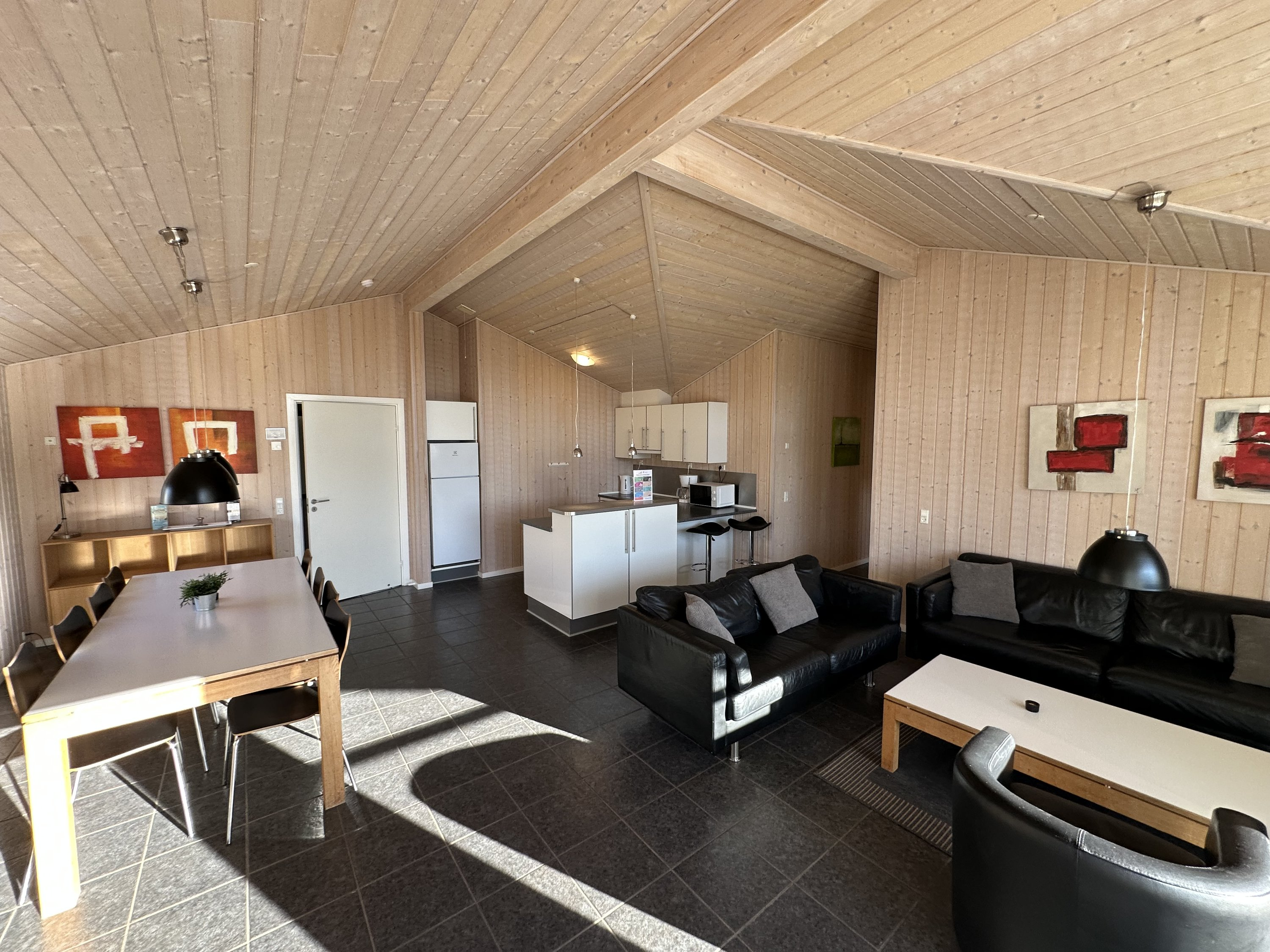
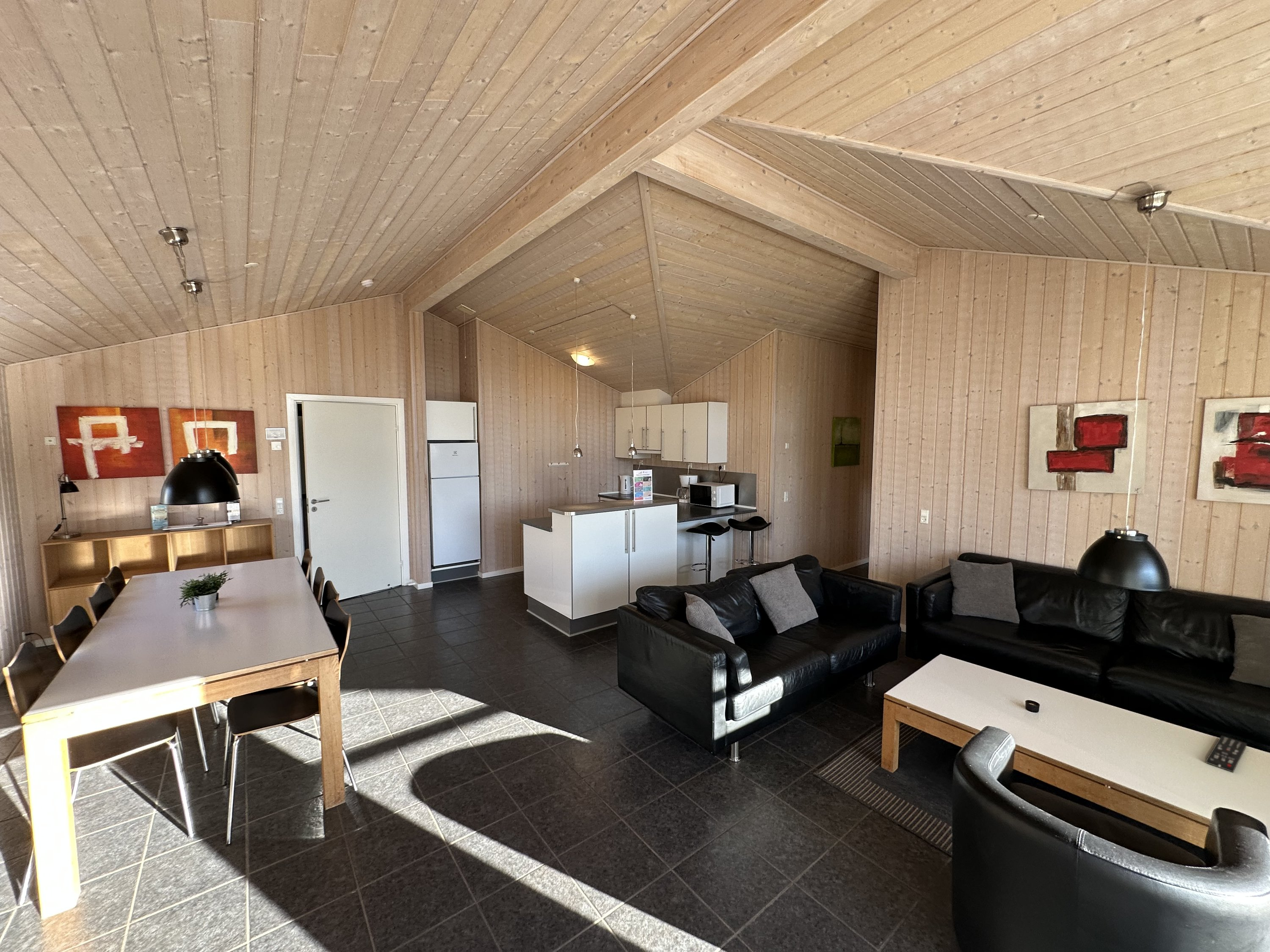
+ remote control (1227, 752)
